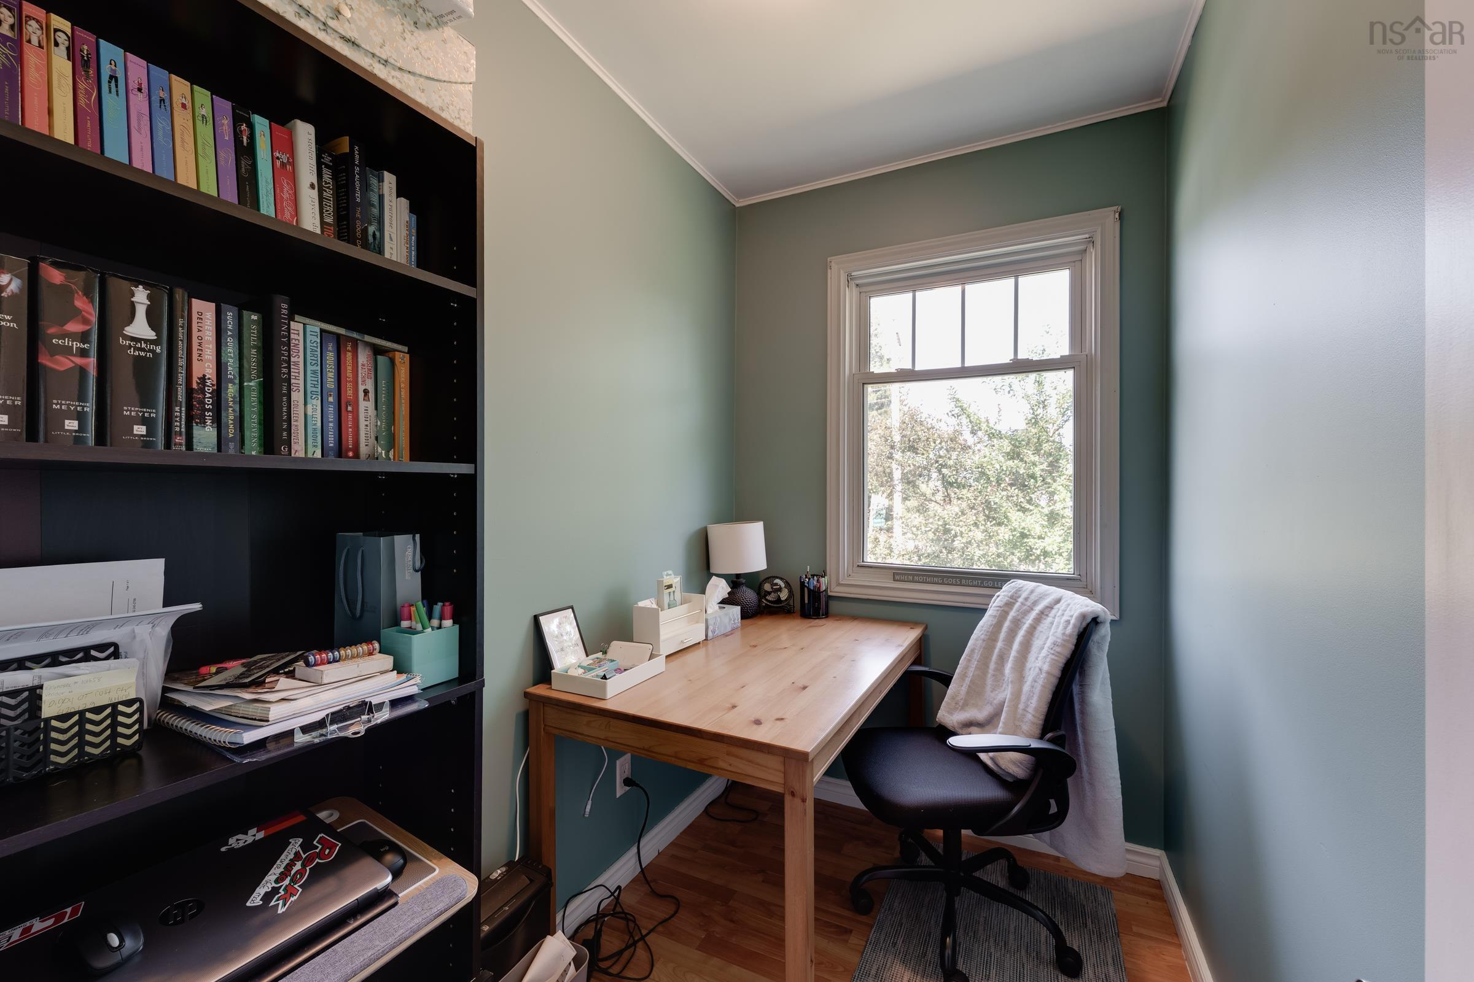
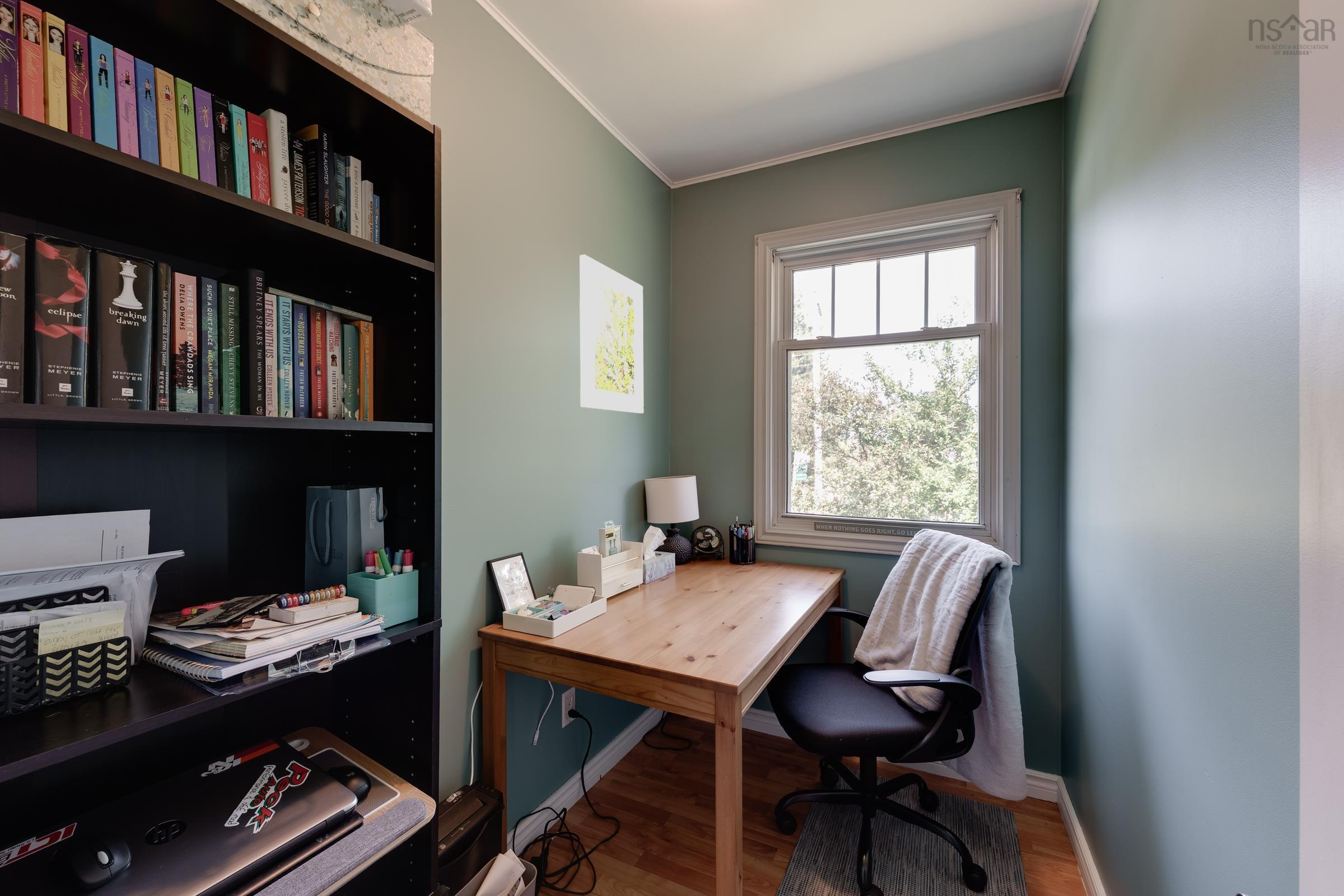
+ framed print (614, 341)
